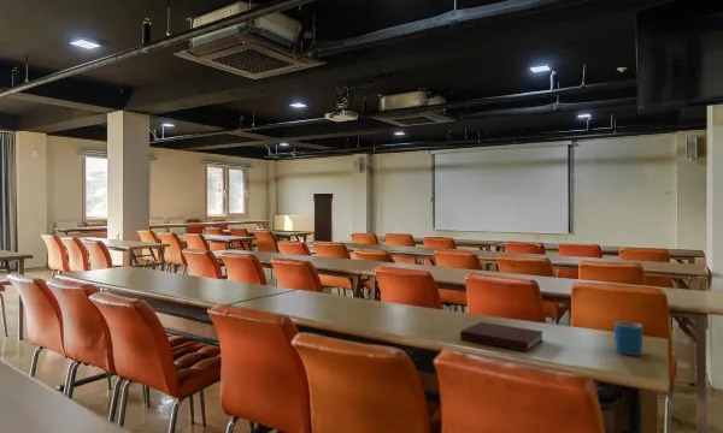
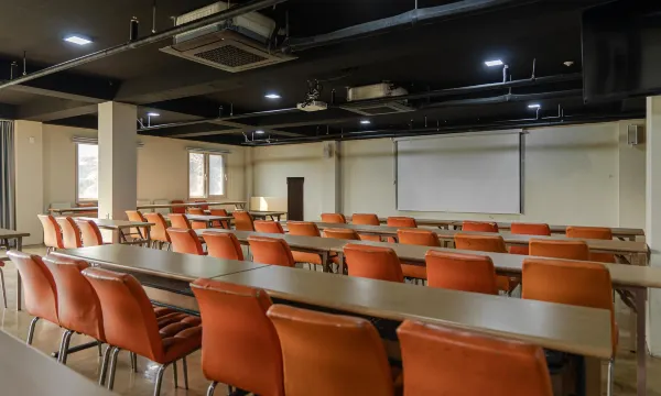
- mug (628, 337)
- notebook (501, 334)
